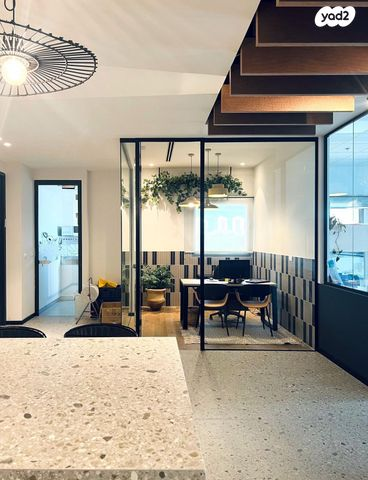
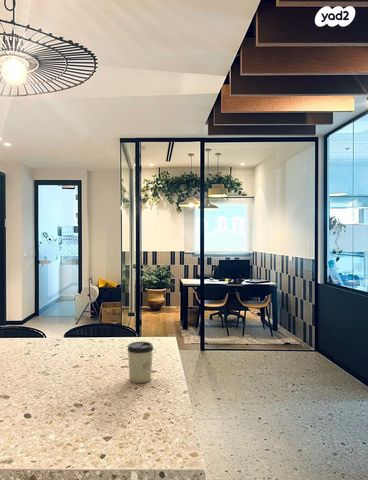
+ cup (140, 361)
